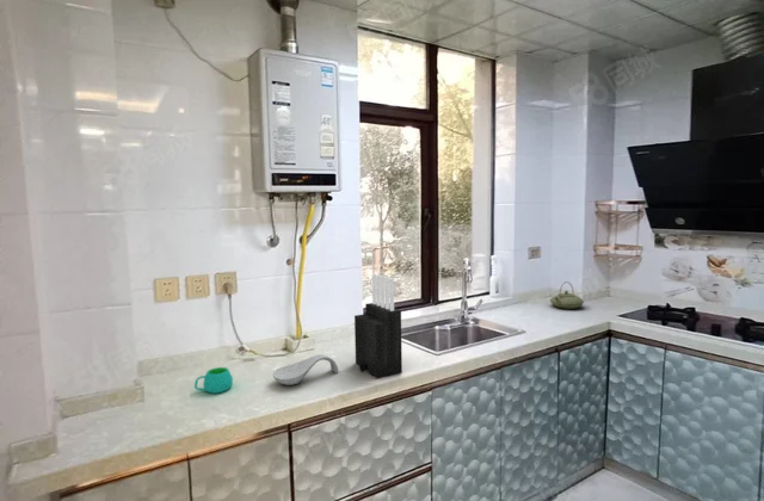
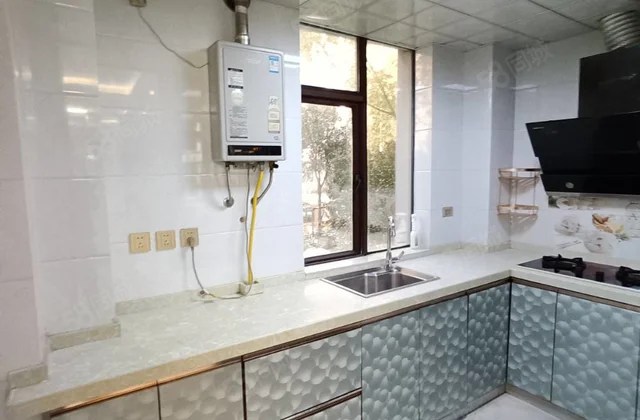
- teapot (565, 295)
- knife block (374, 323)
- mug (214, 381)
- spoon rest (306, 369)
